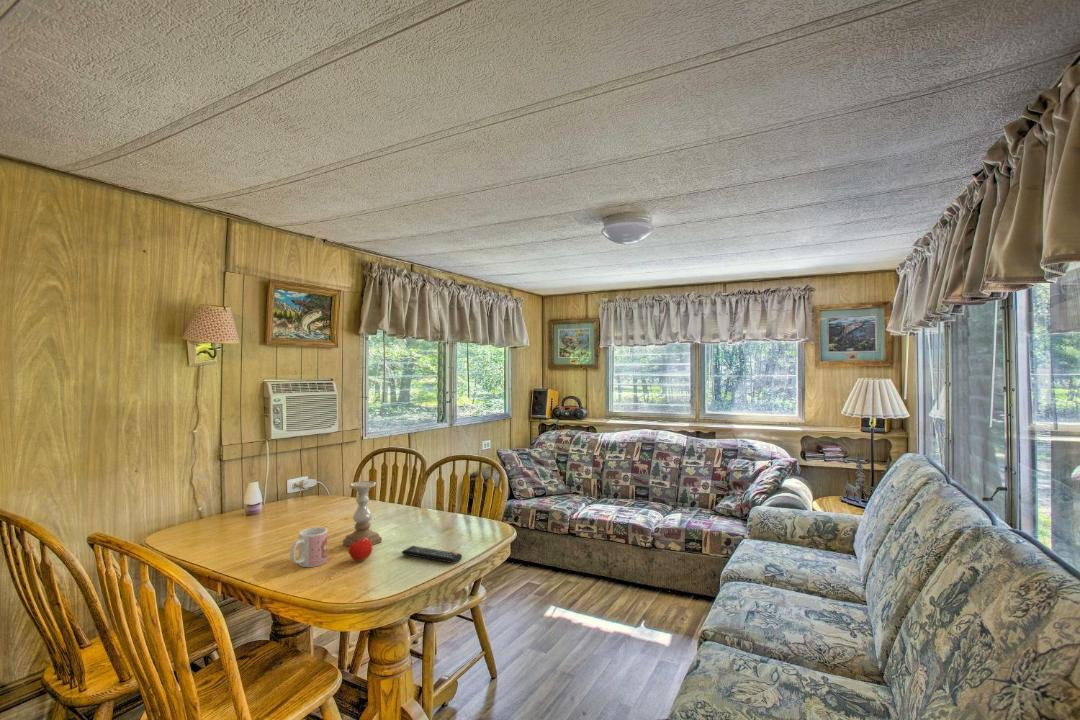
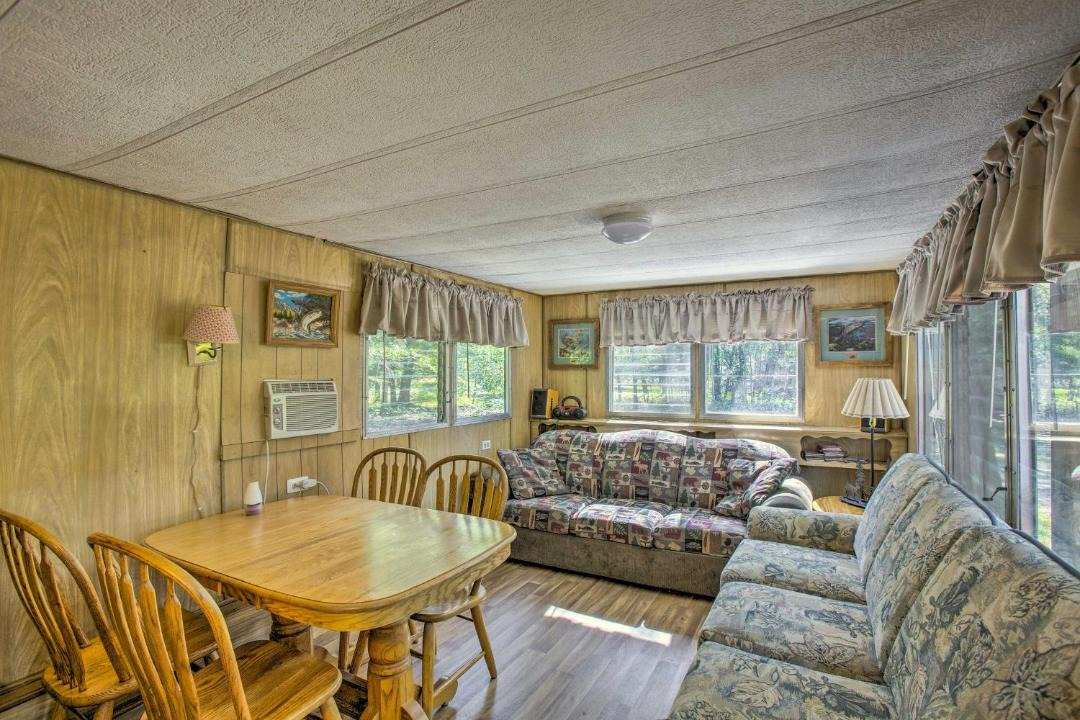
- fruit (360, 548)
- mug (309, 548)
- candle holder (362, 513)
- remote control (431, 554)
